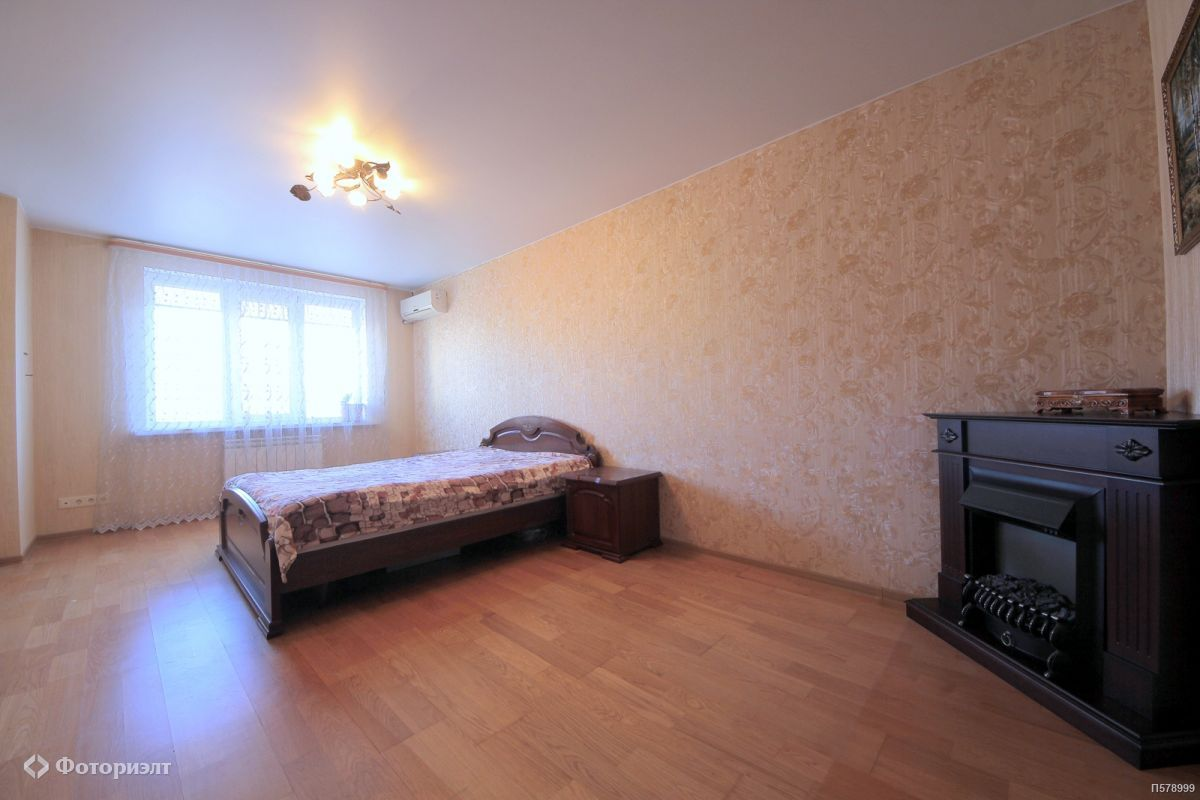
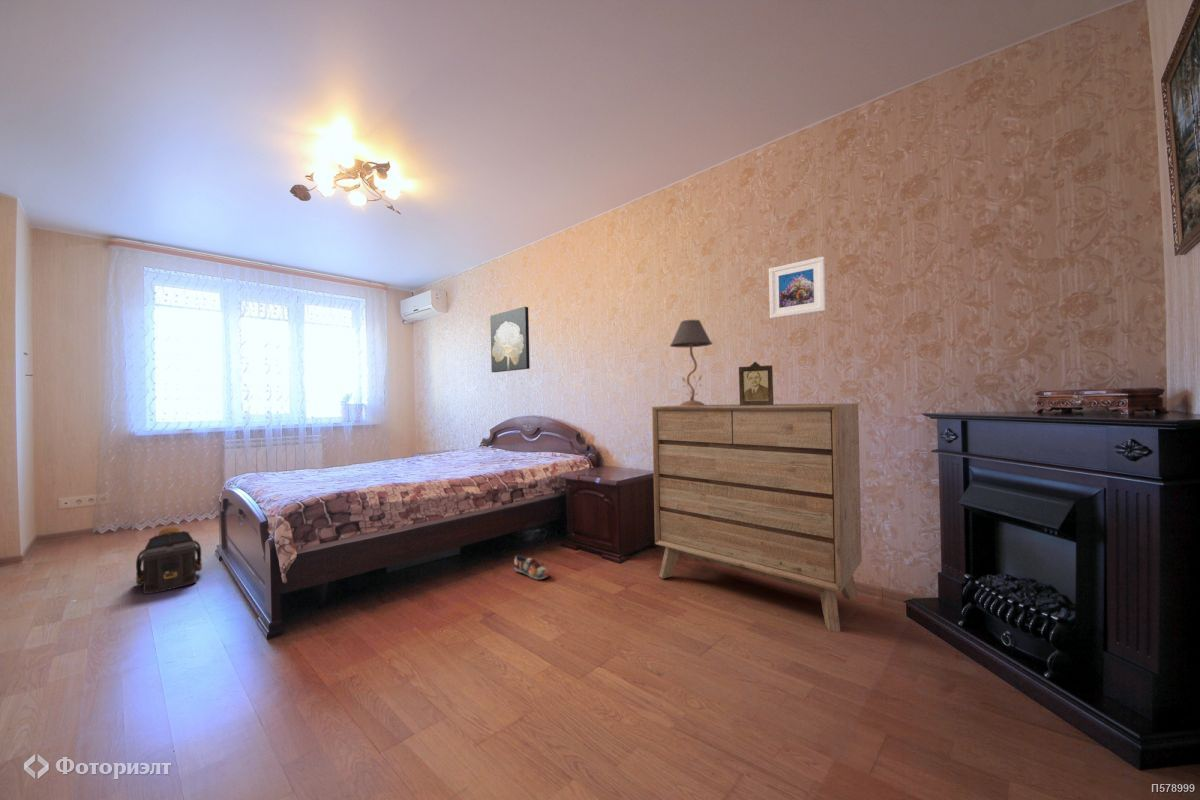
+ wall art (509, 341)
+ dresser (749, 495)
+ shoe (531, 566)
+ table lamp (693, 361)
+ photo frame (755, 383)
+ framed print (796, 288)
+ backpack (169, 555)
